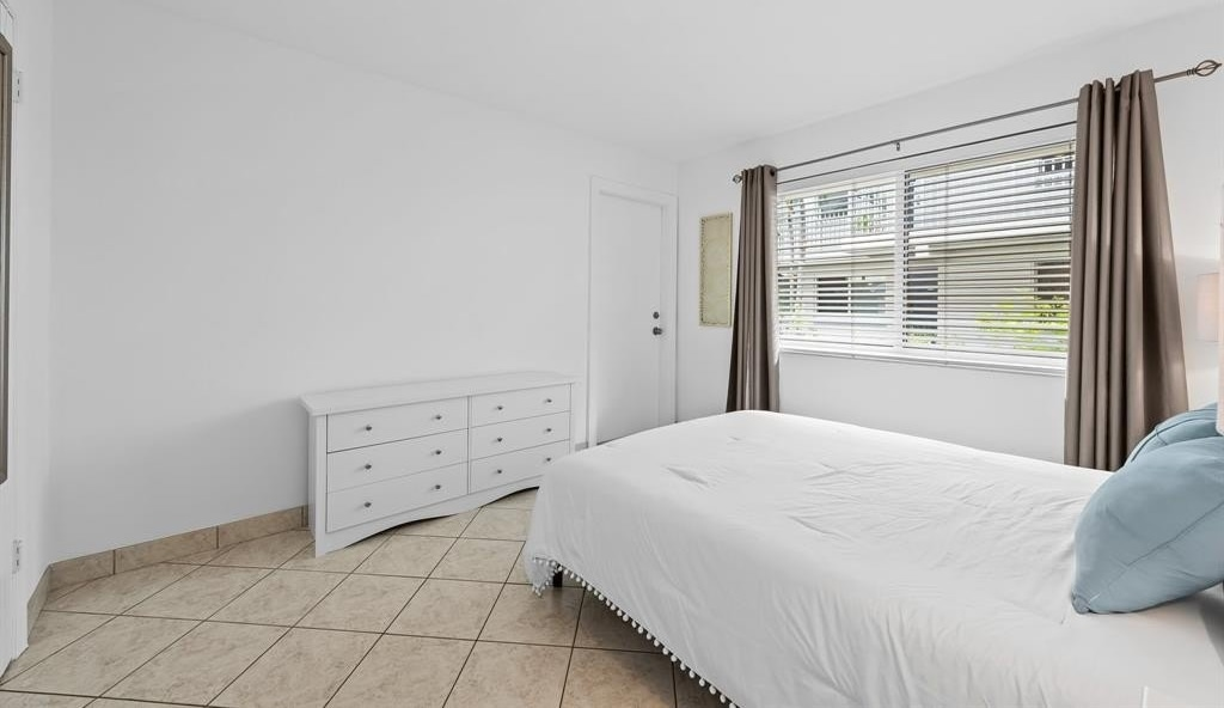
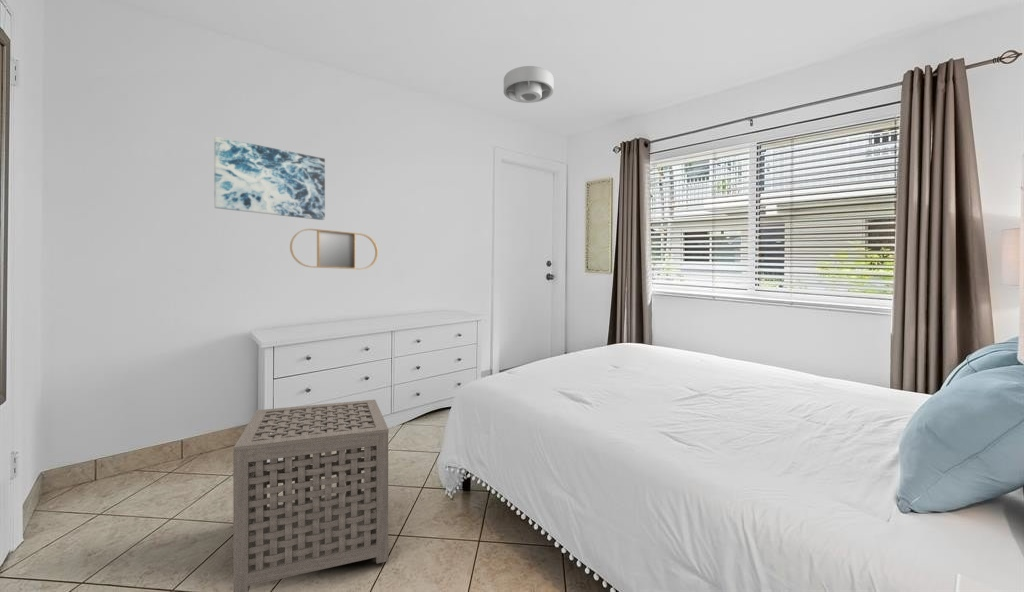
+ wall art (273, 181)
+ ceiling light (528, 87)
+ home mirror (336, 249)
+ side table (317, 479)
